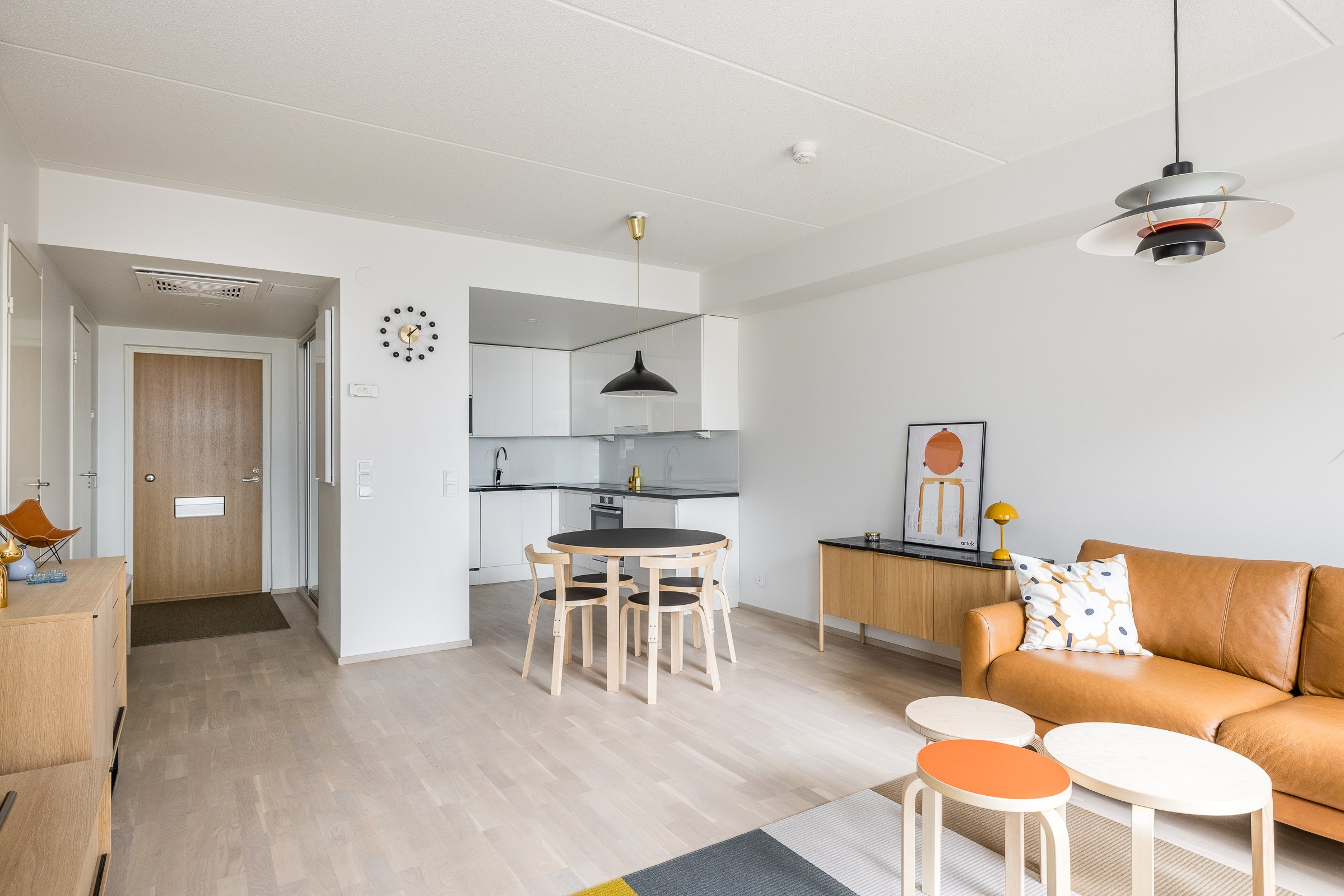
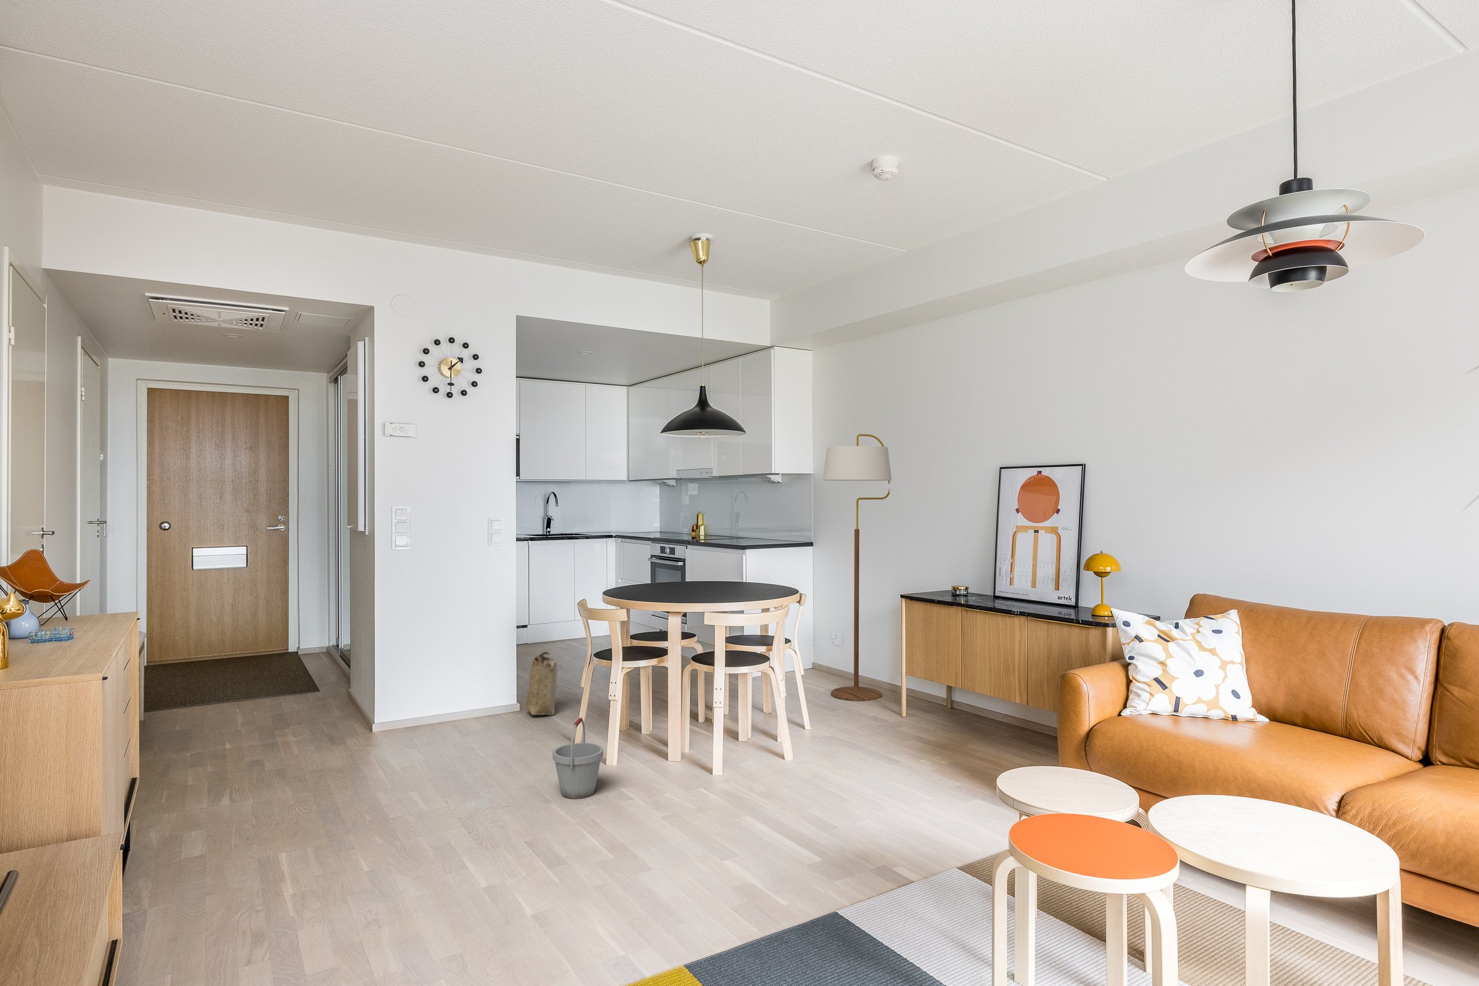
+ floor lamp (858, 563)
+ bucket (578, 756)
+ basket (541, 684)
